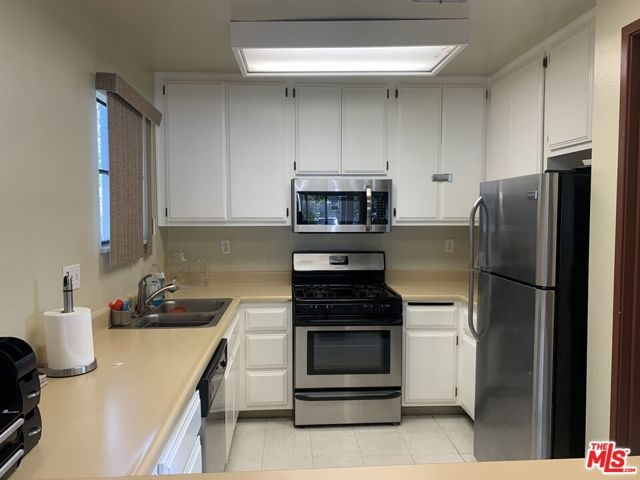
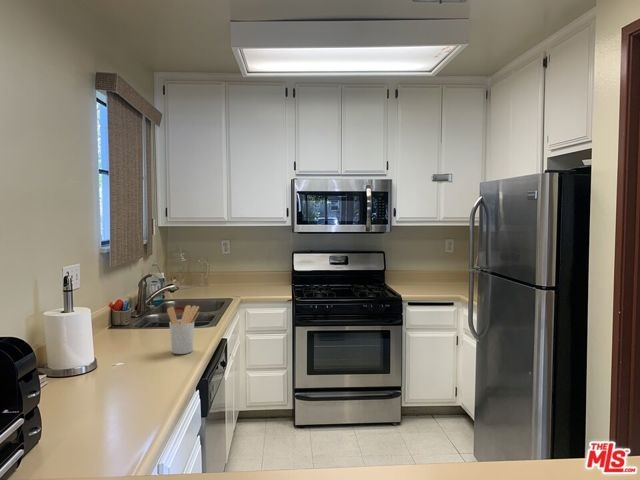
+ utensil holder (185, 327)
